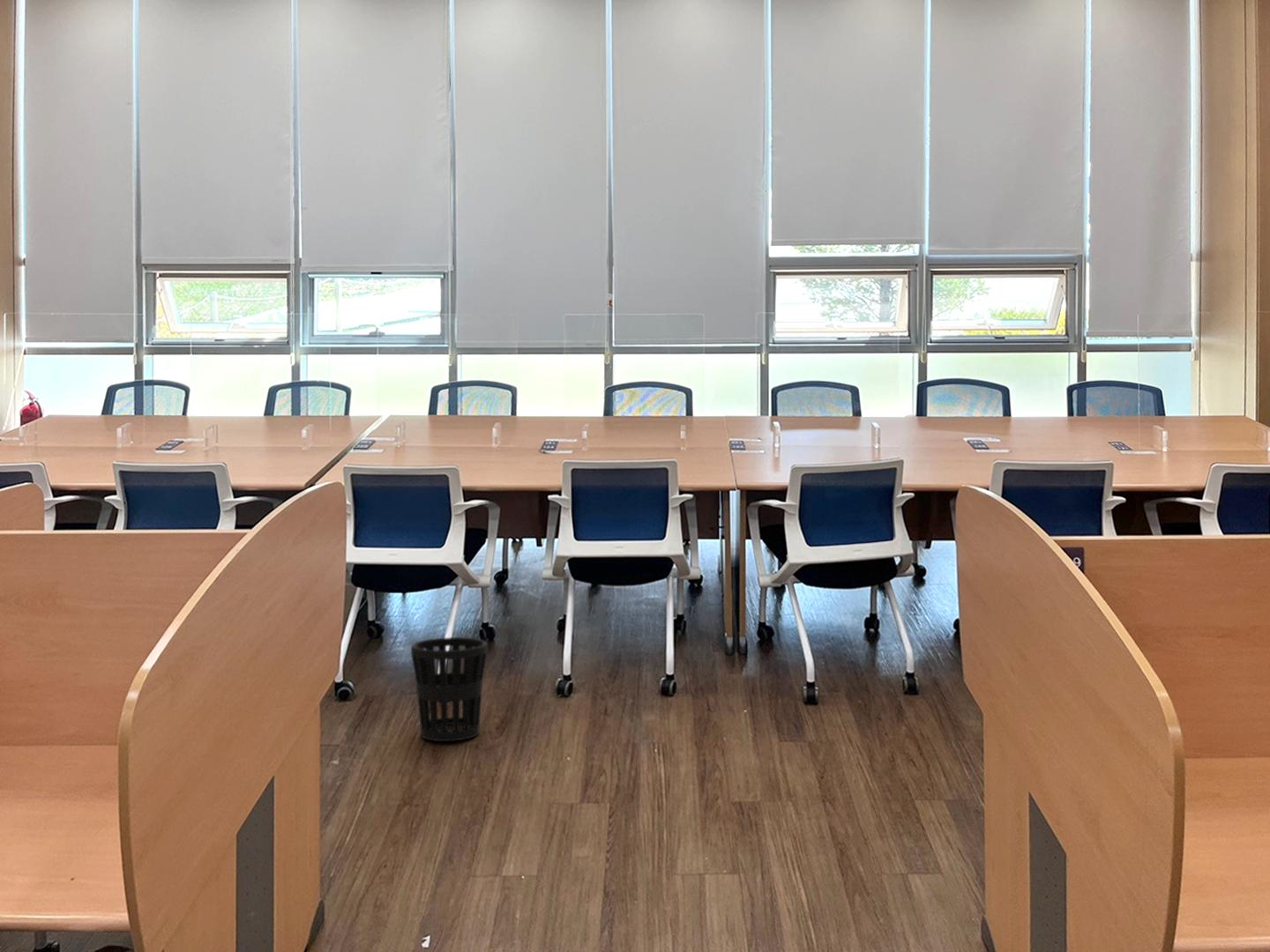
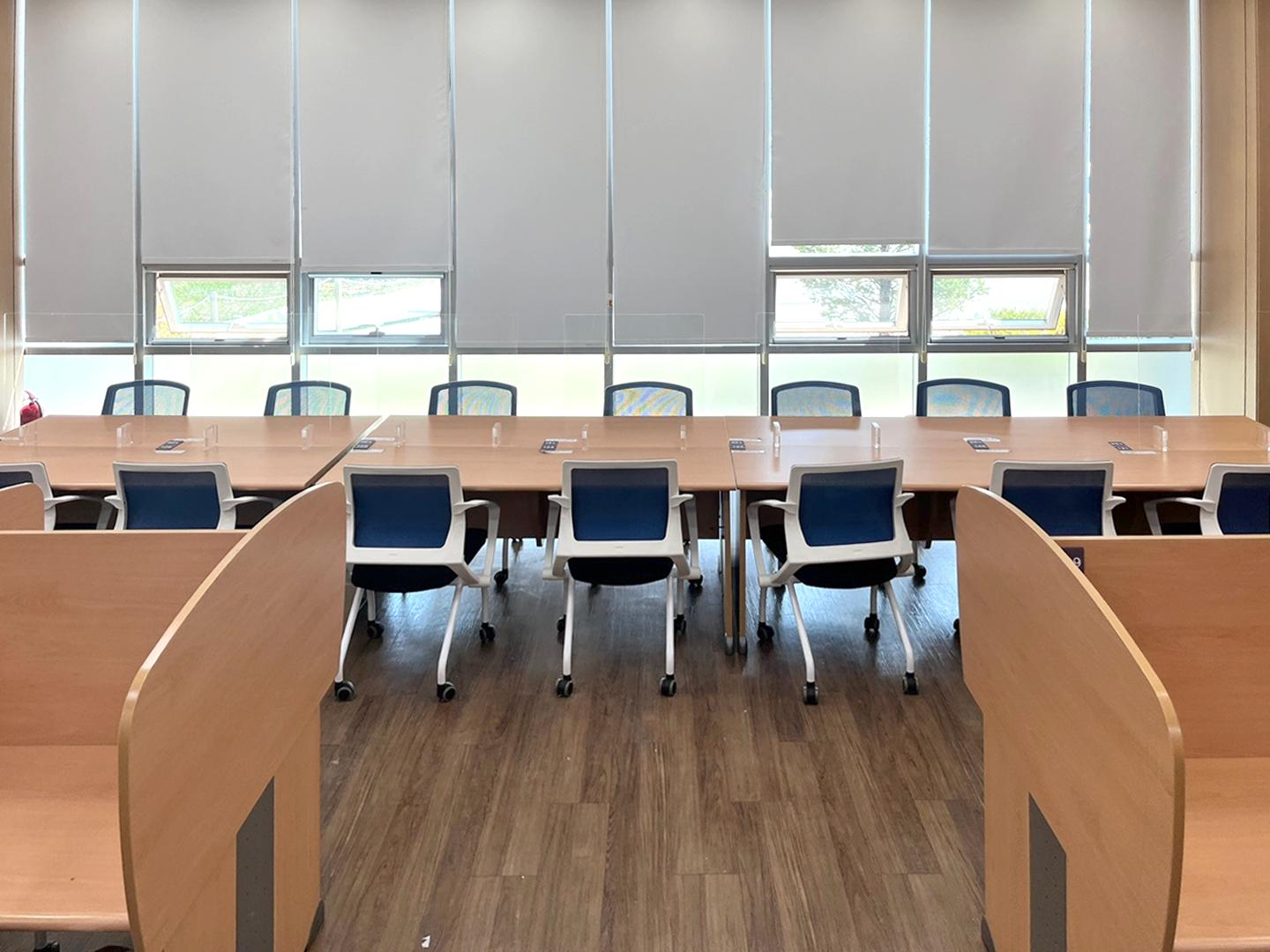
- wastebasket (450, 688)
